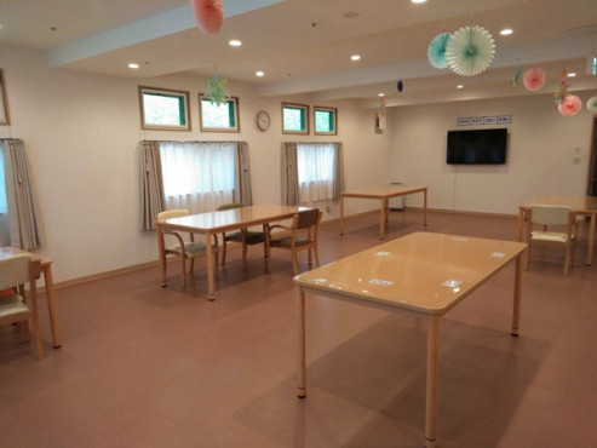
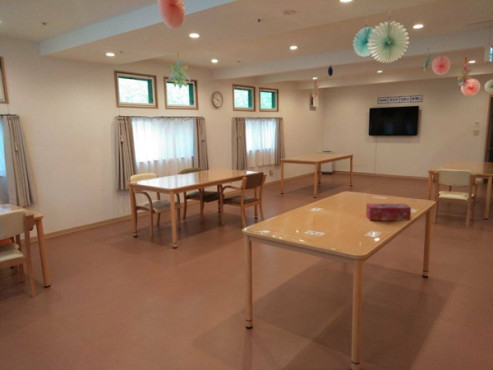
+ tissue box (387, 211)
